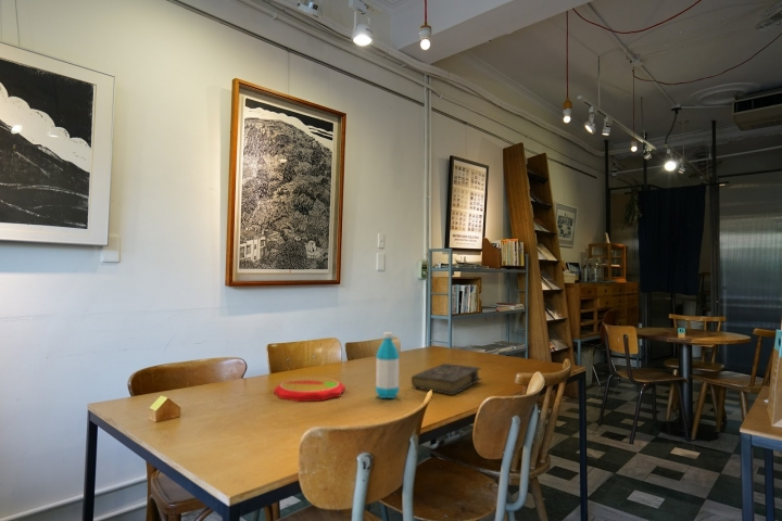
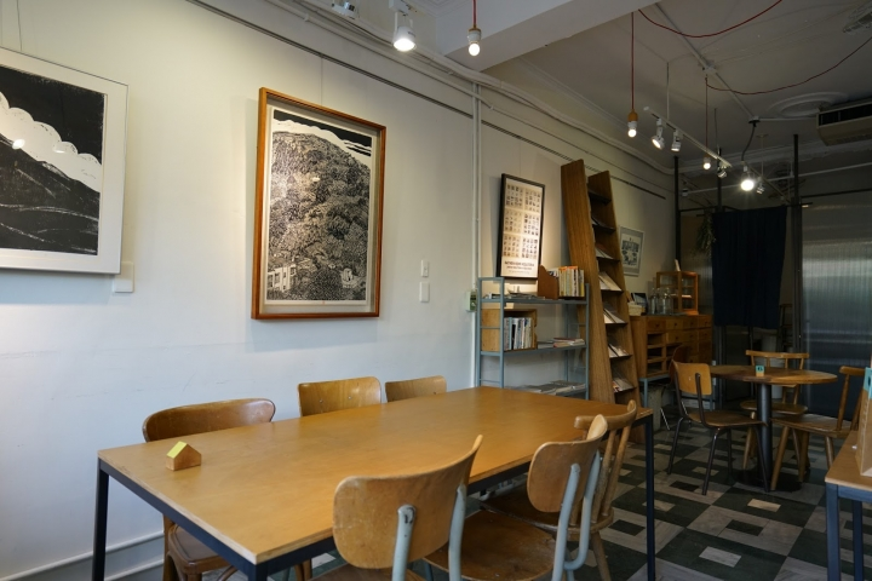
- book (447, 377)
- water bottle (387, 364)
- plate (310, 386)
